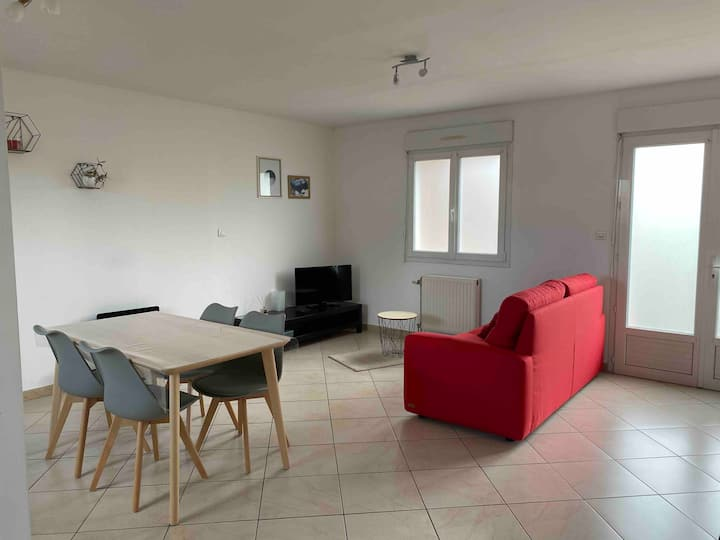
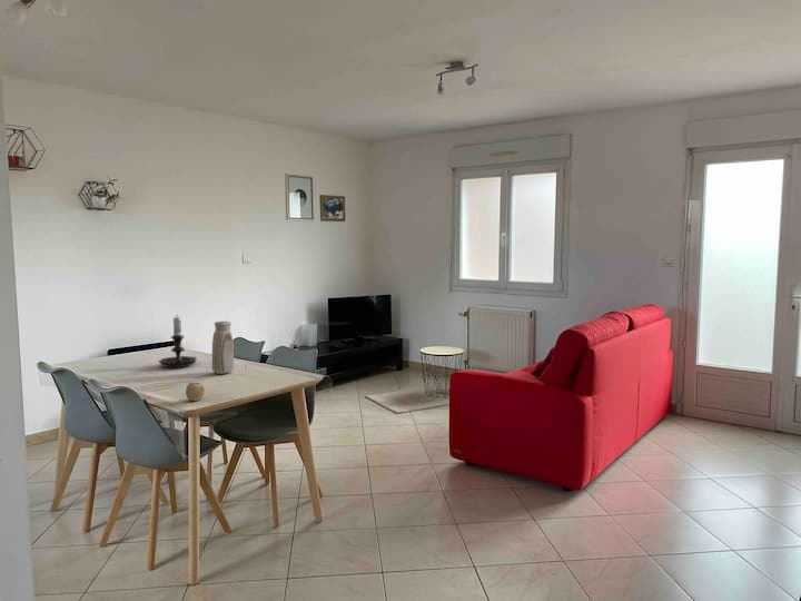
+ vase (222, 347)
+ apple (195, 391)
+ candle holder (177, 339)
